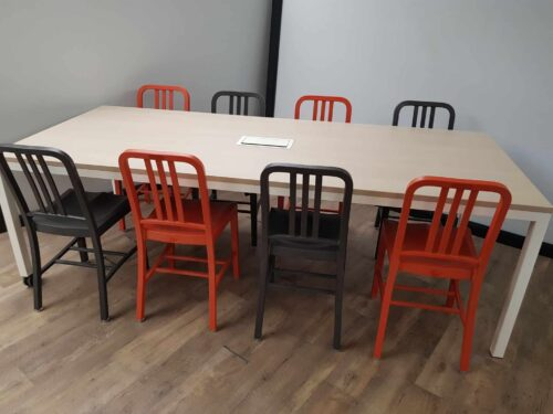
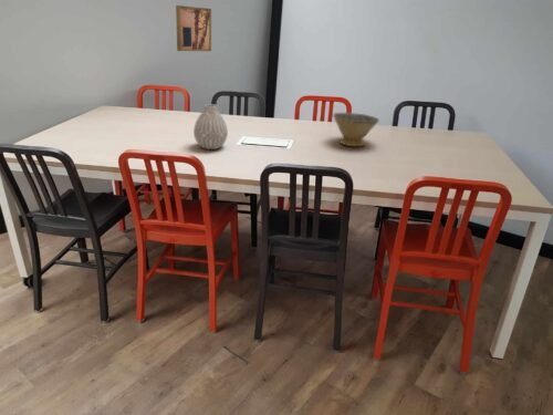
+ vase (210, 126)
+ bowl (354, 129)
+ wall art (194, 29)
